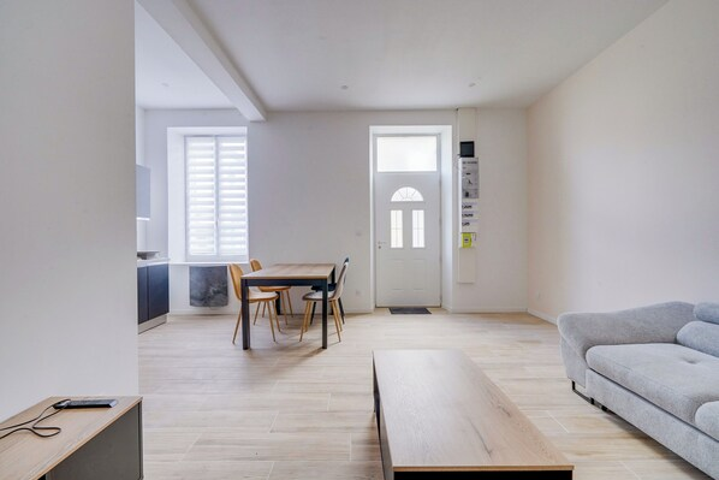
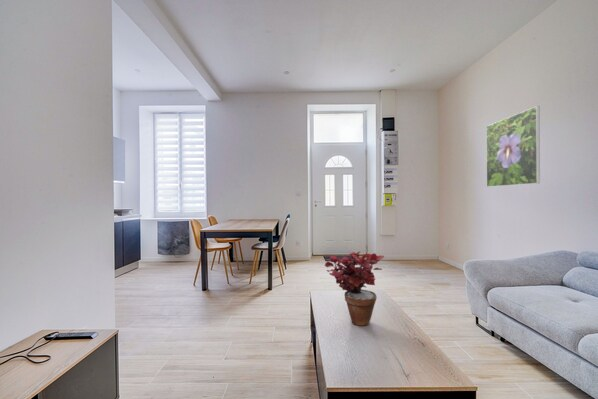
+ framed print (509, 151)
+ potted plant (355, 286)
